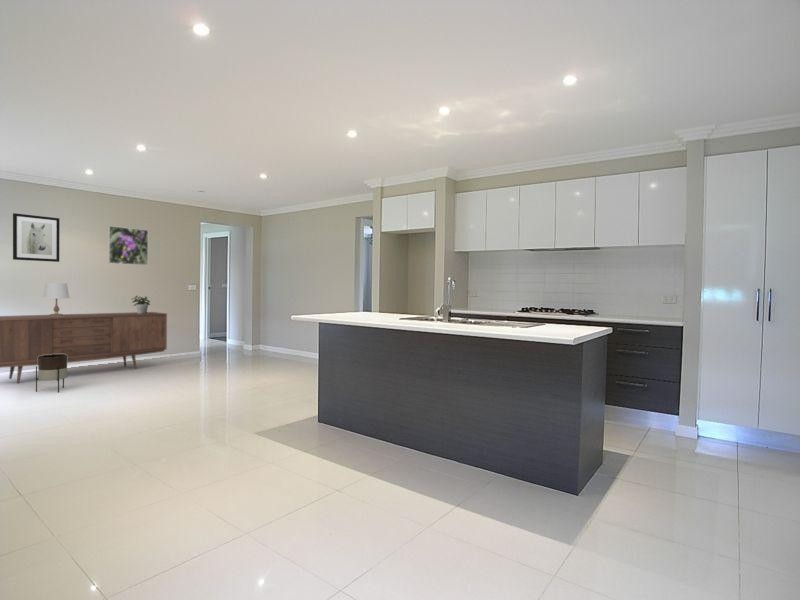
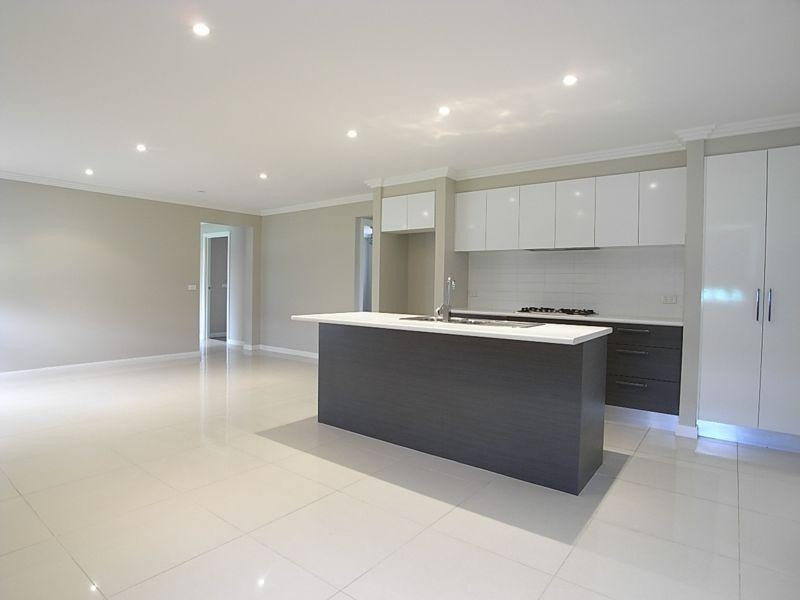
- planter (53, 373)
- sideboard (77, 344)
- wall art (36, 238)
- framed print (128, 246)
- table lamp (56, 299)
- potted plant (140, 304)
